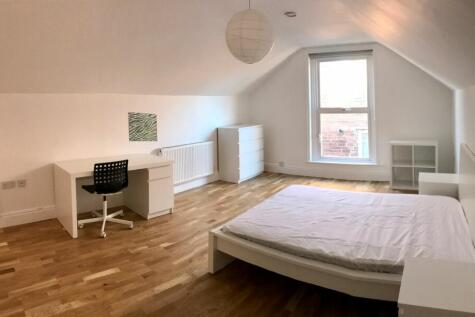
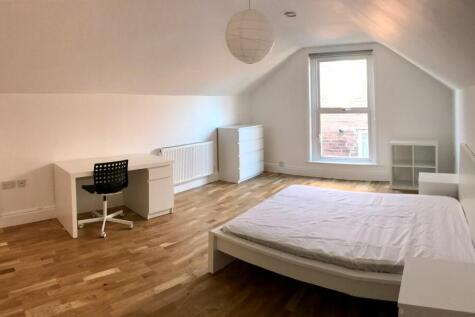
- wall art (143, 127)
